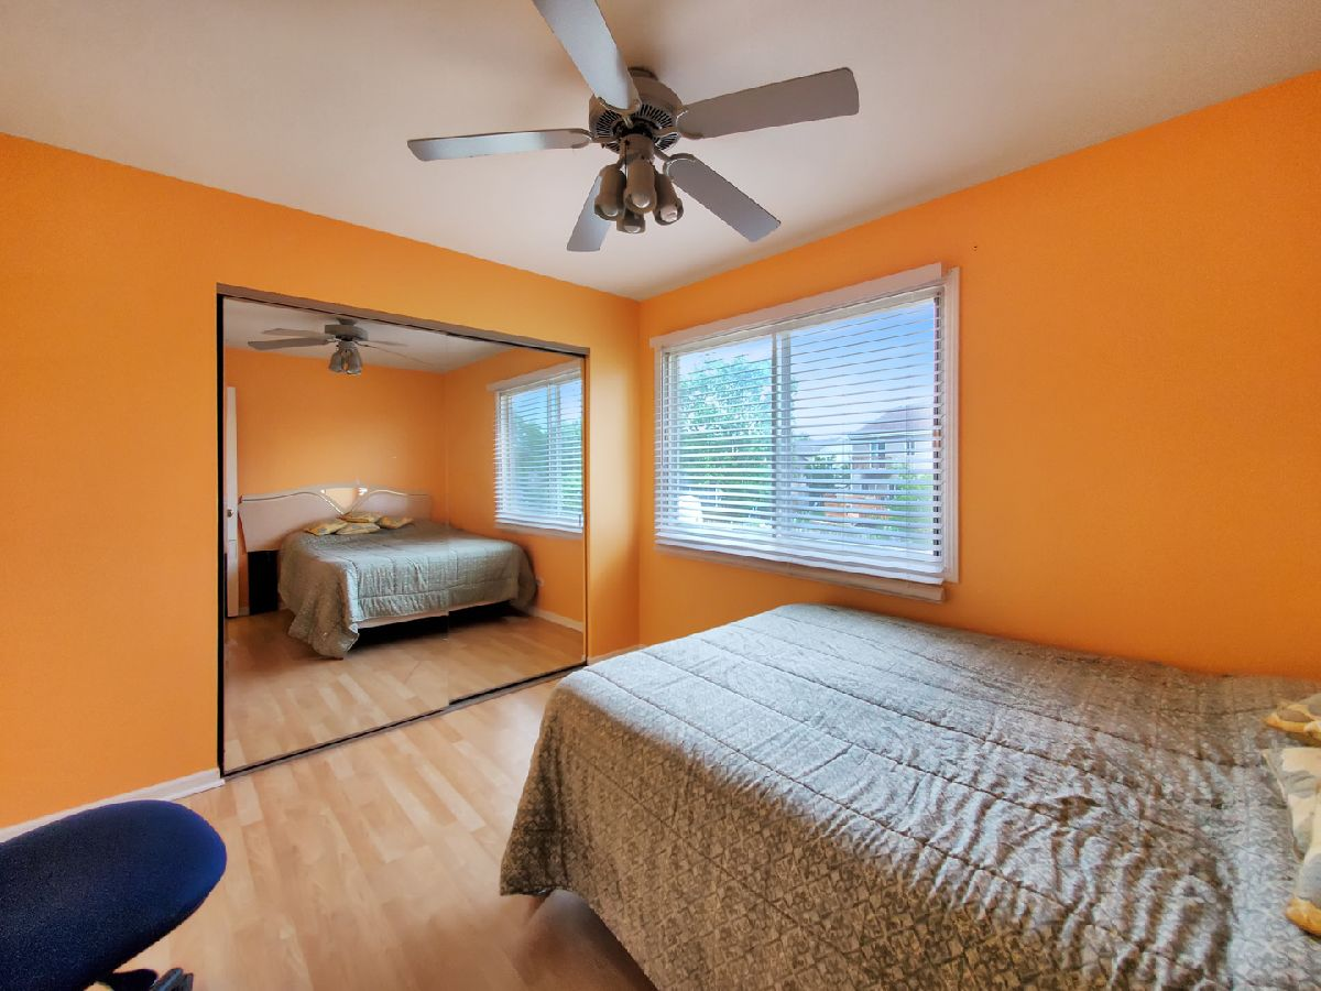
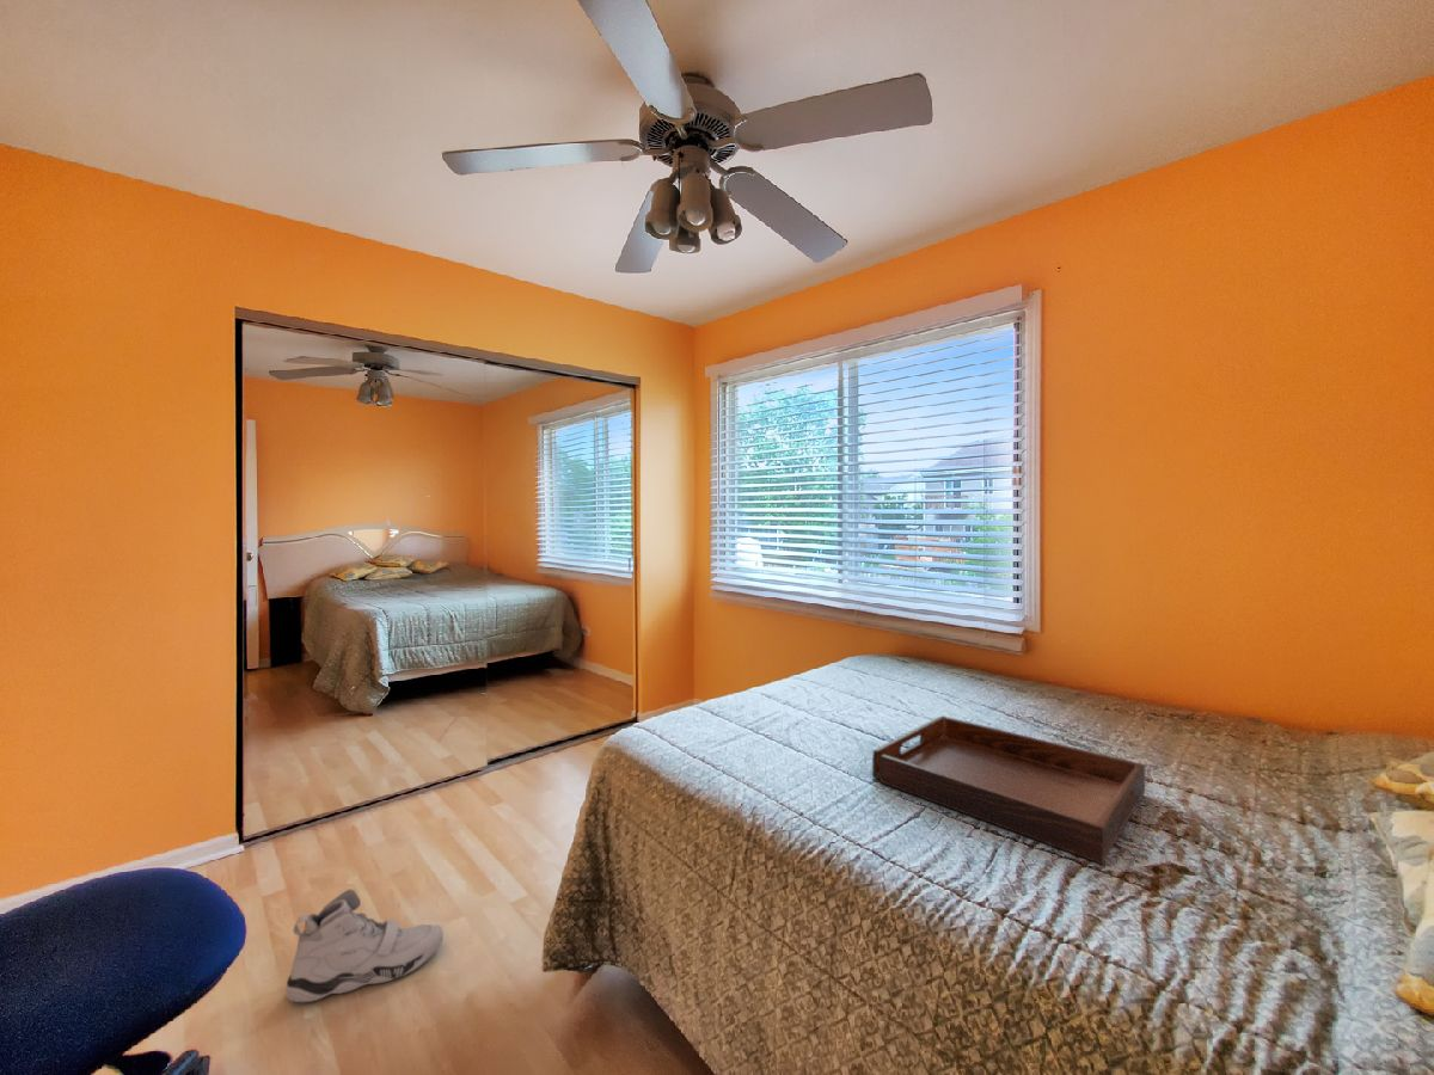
+ serving tray (1003, 772)
+ sneaker (368, 933)
